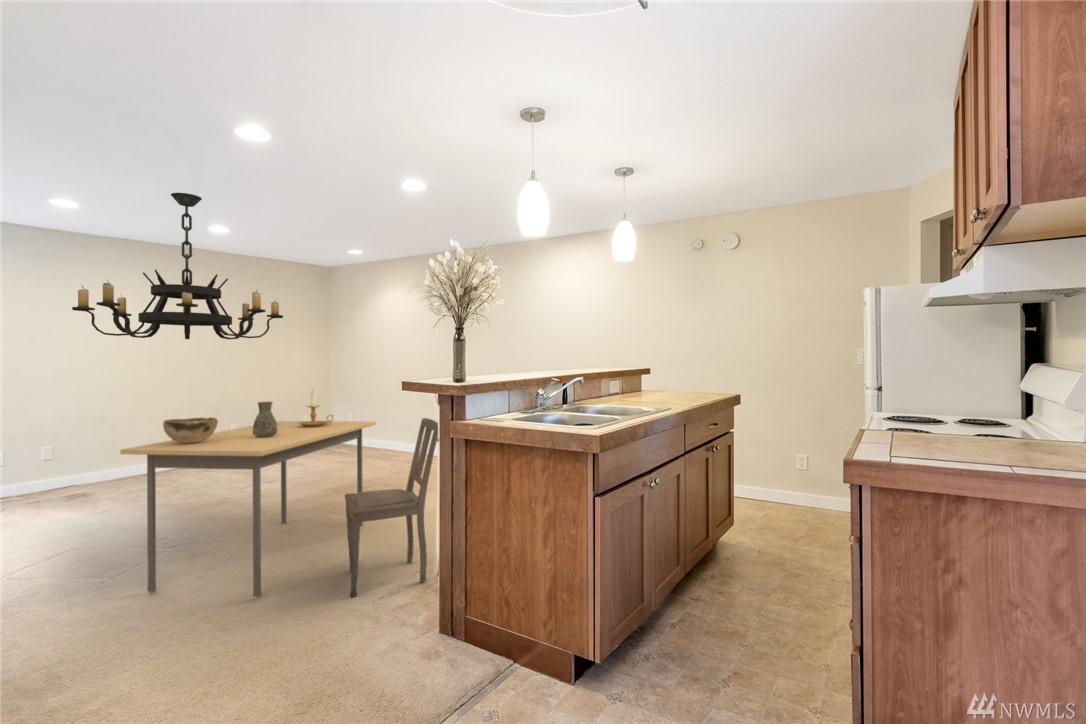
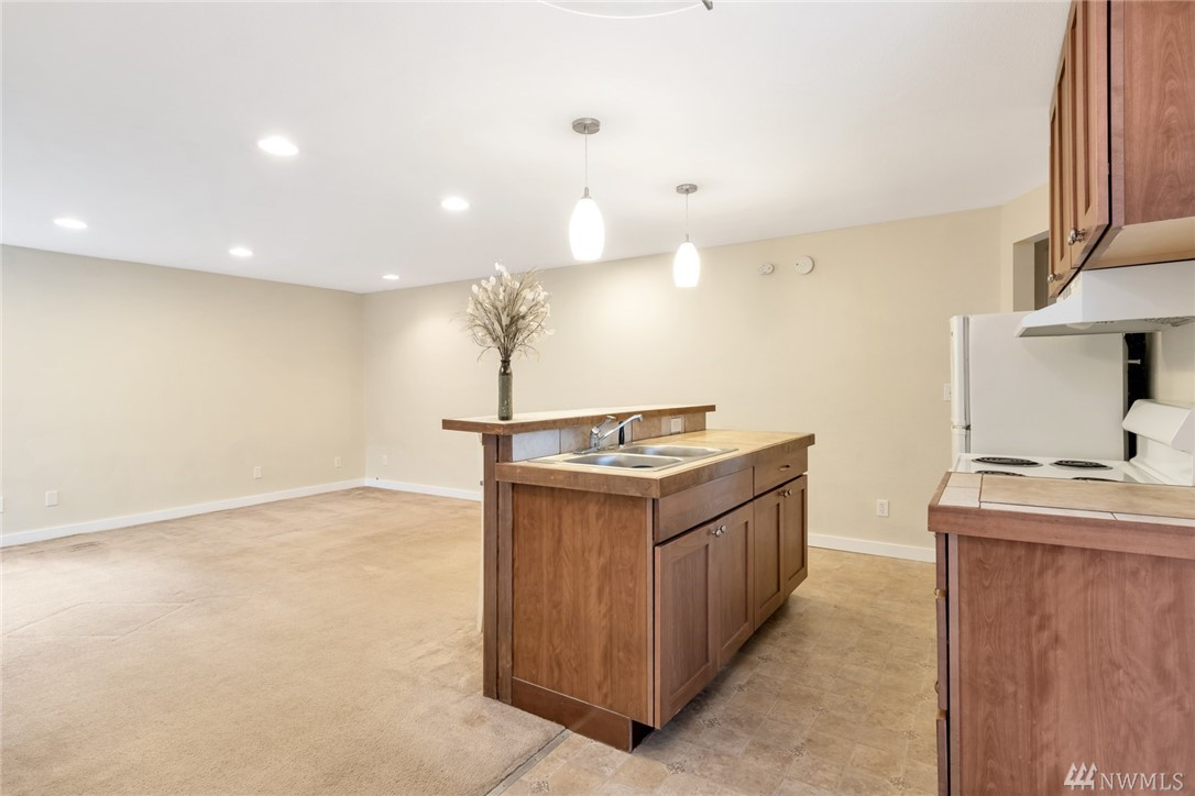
- decorative bowl (191, 430)
- candle holder (313, 407)
- decorative vase (265, 419)
- dining chair (387, 499)
- chandelier (186, 266)
- dining table (281, 493)
